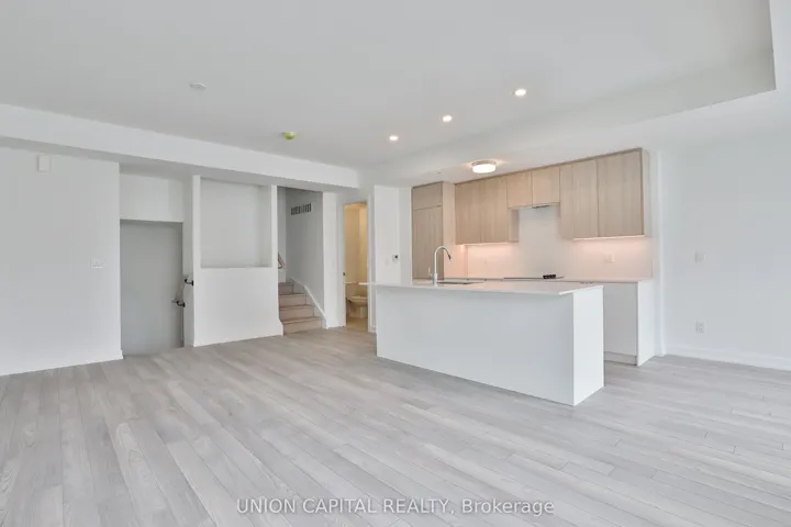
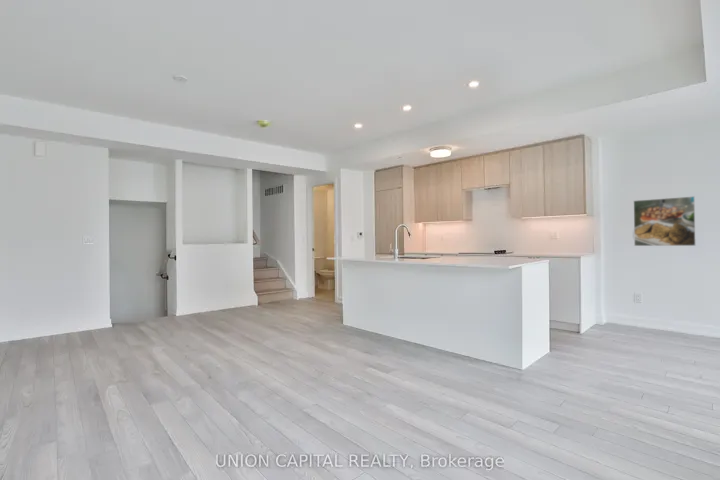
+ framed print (663, 222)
